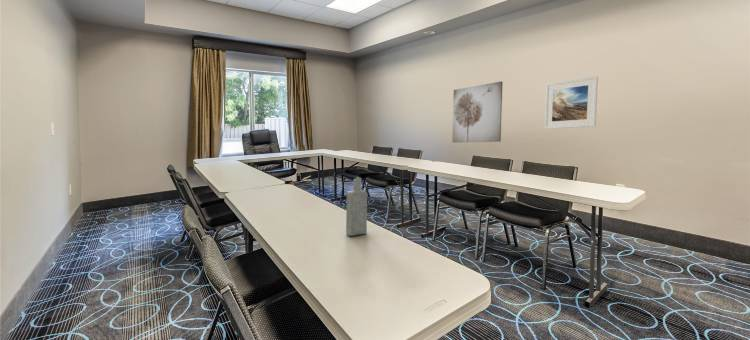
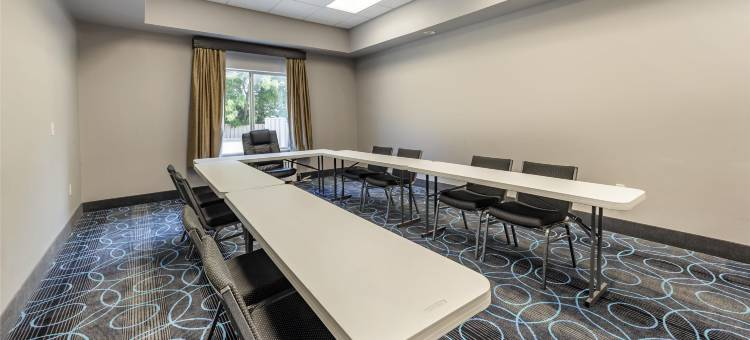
- wall art (475, 114)
- bottle (356, 205)
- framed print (569, 104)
